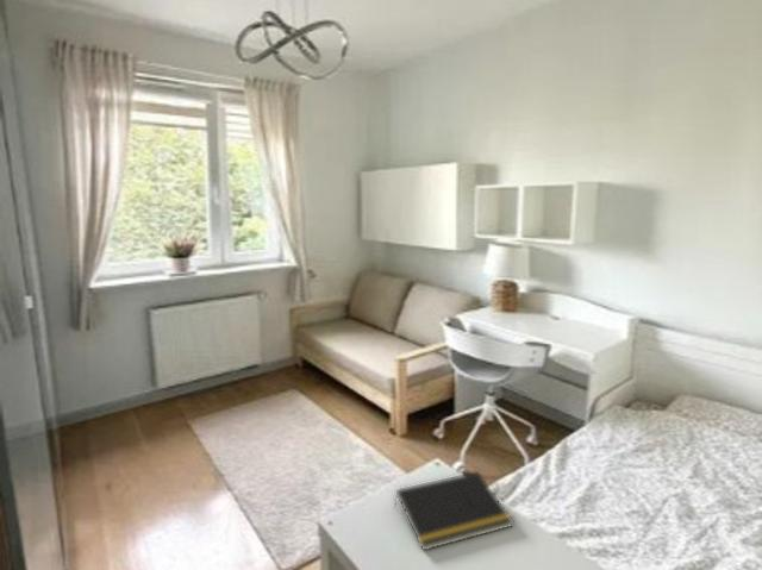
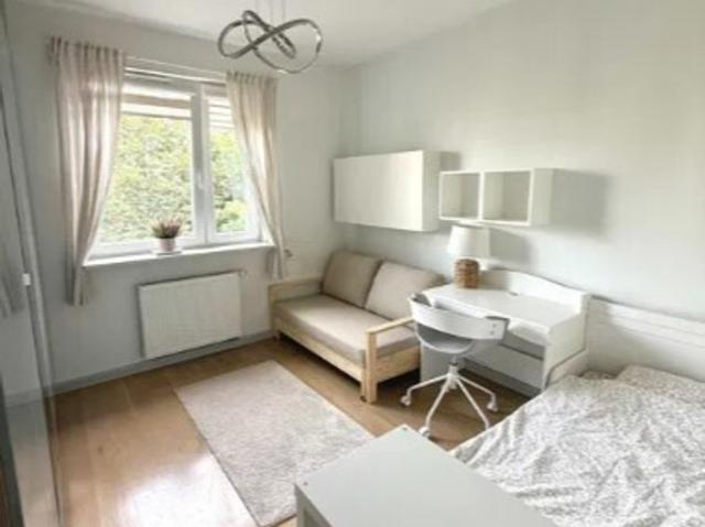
- notepad (452, 507)
